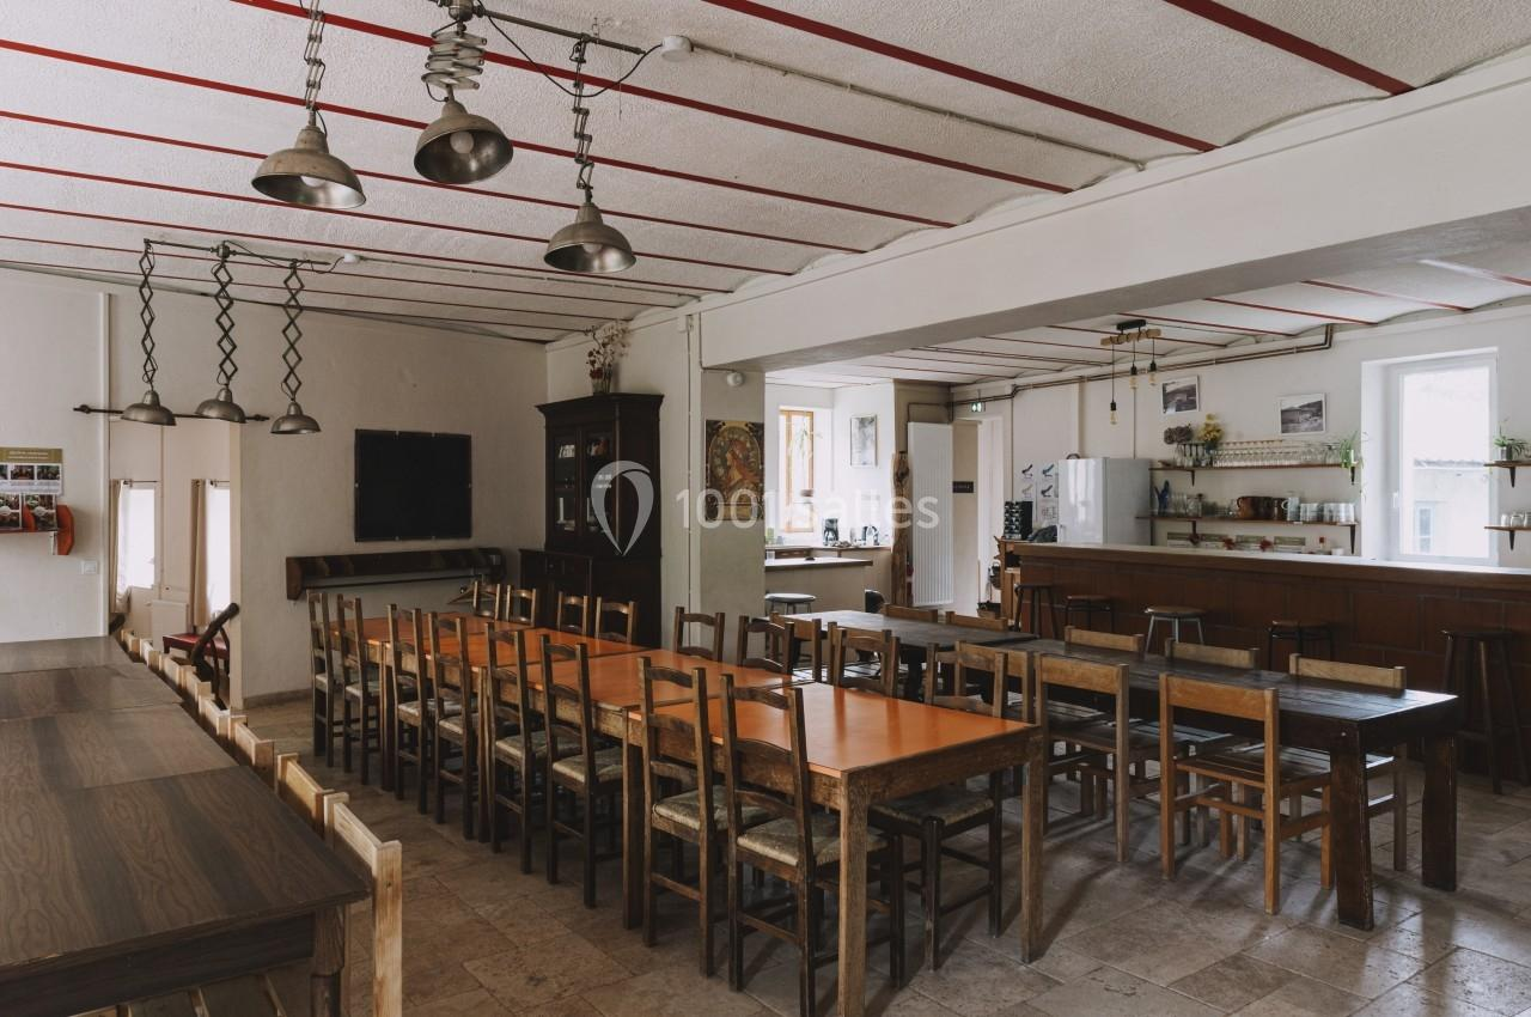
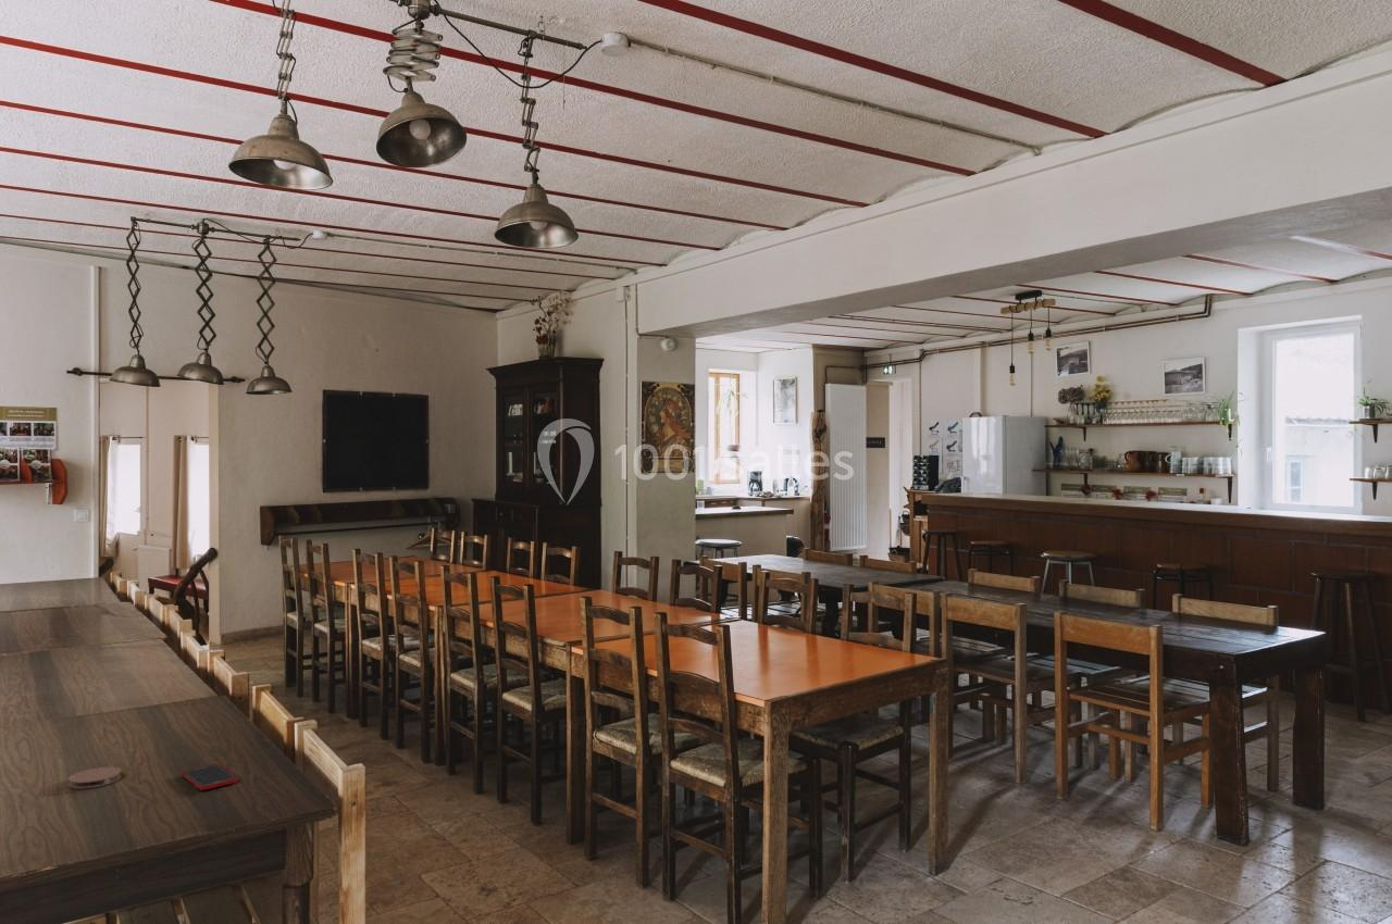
+ cell phone (209, 776)
+ coaster (95, 777)
